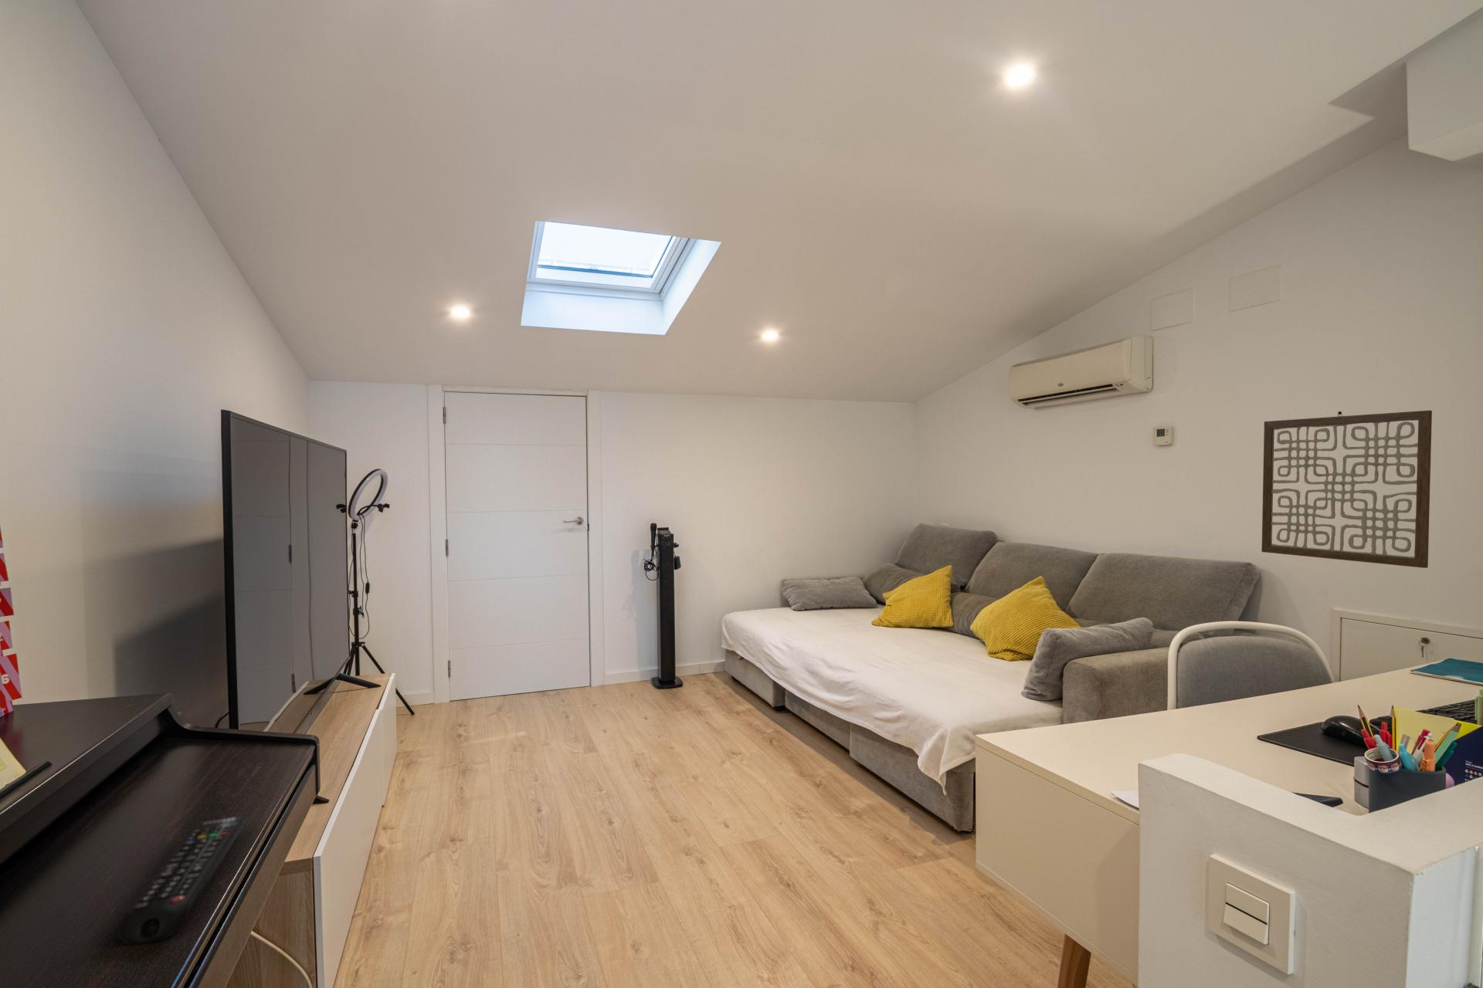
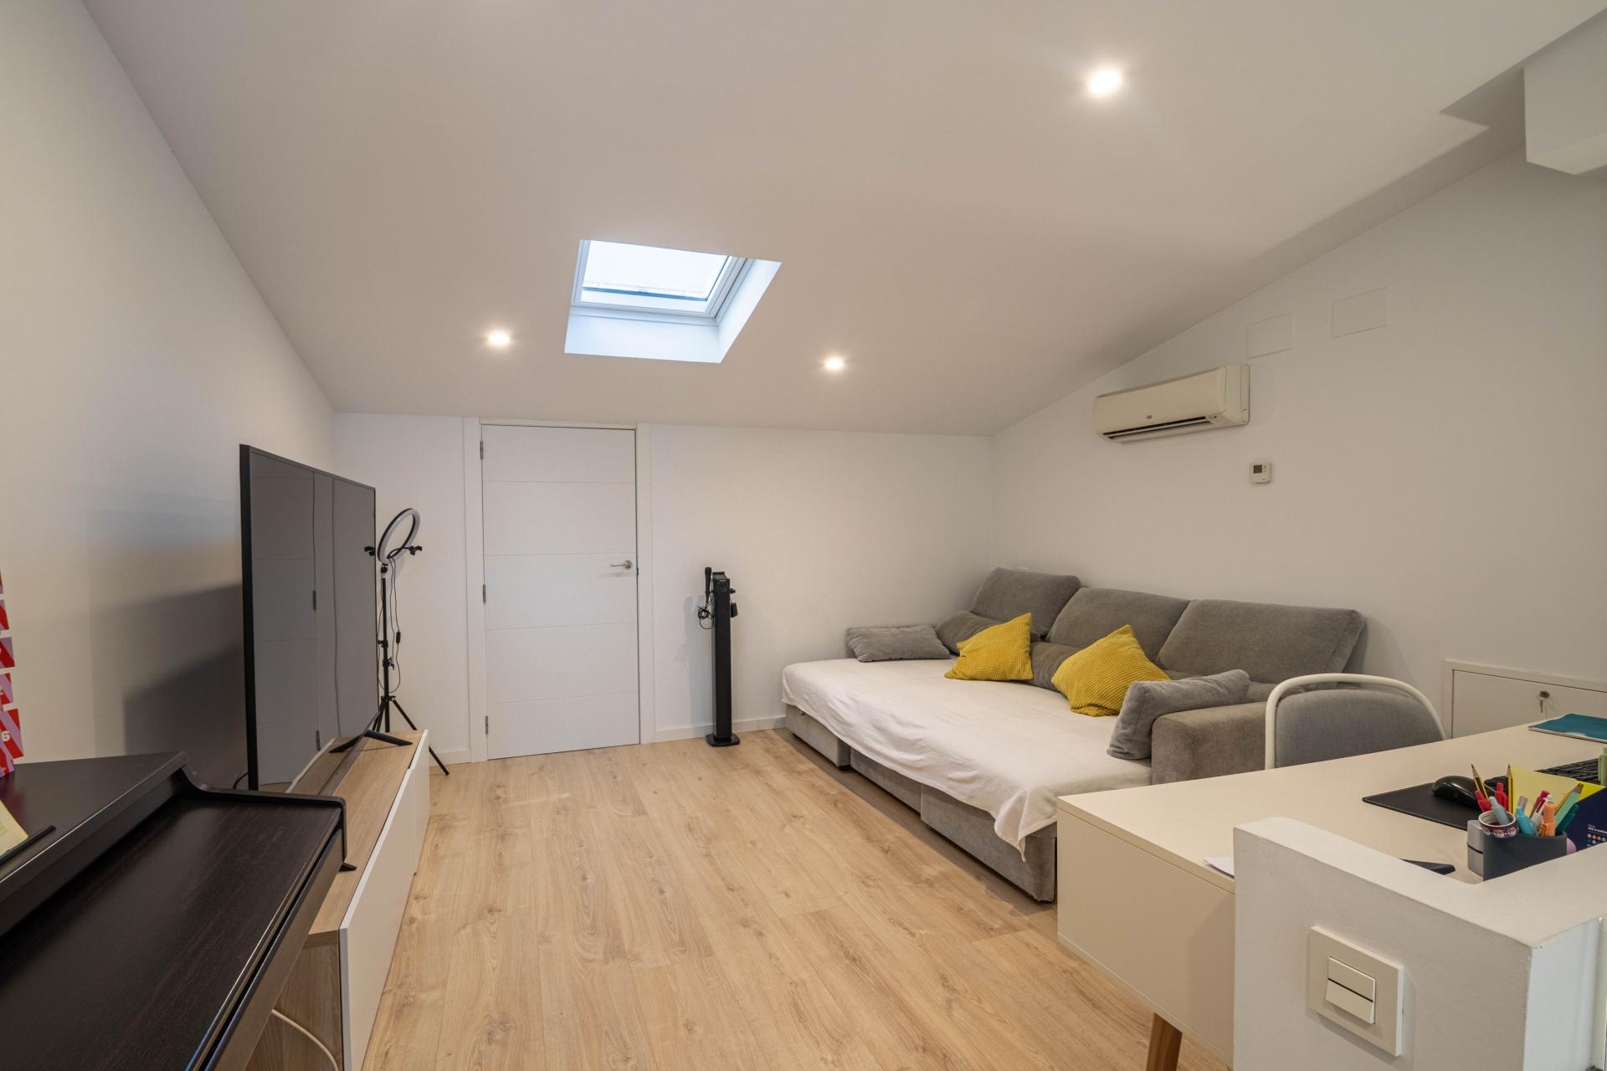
- wall art (1338, 484)
- remote control (192, 868)
